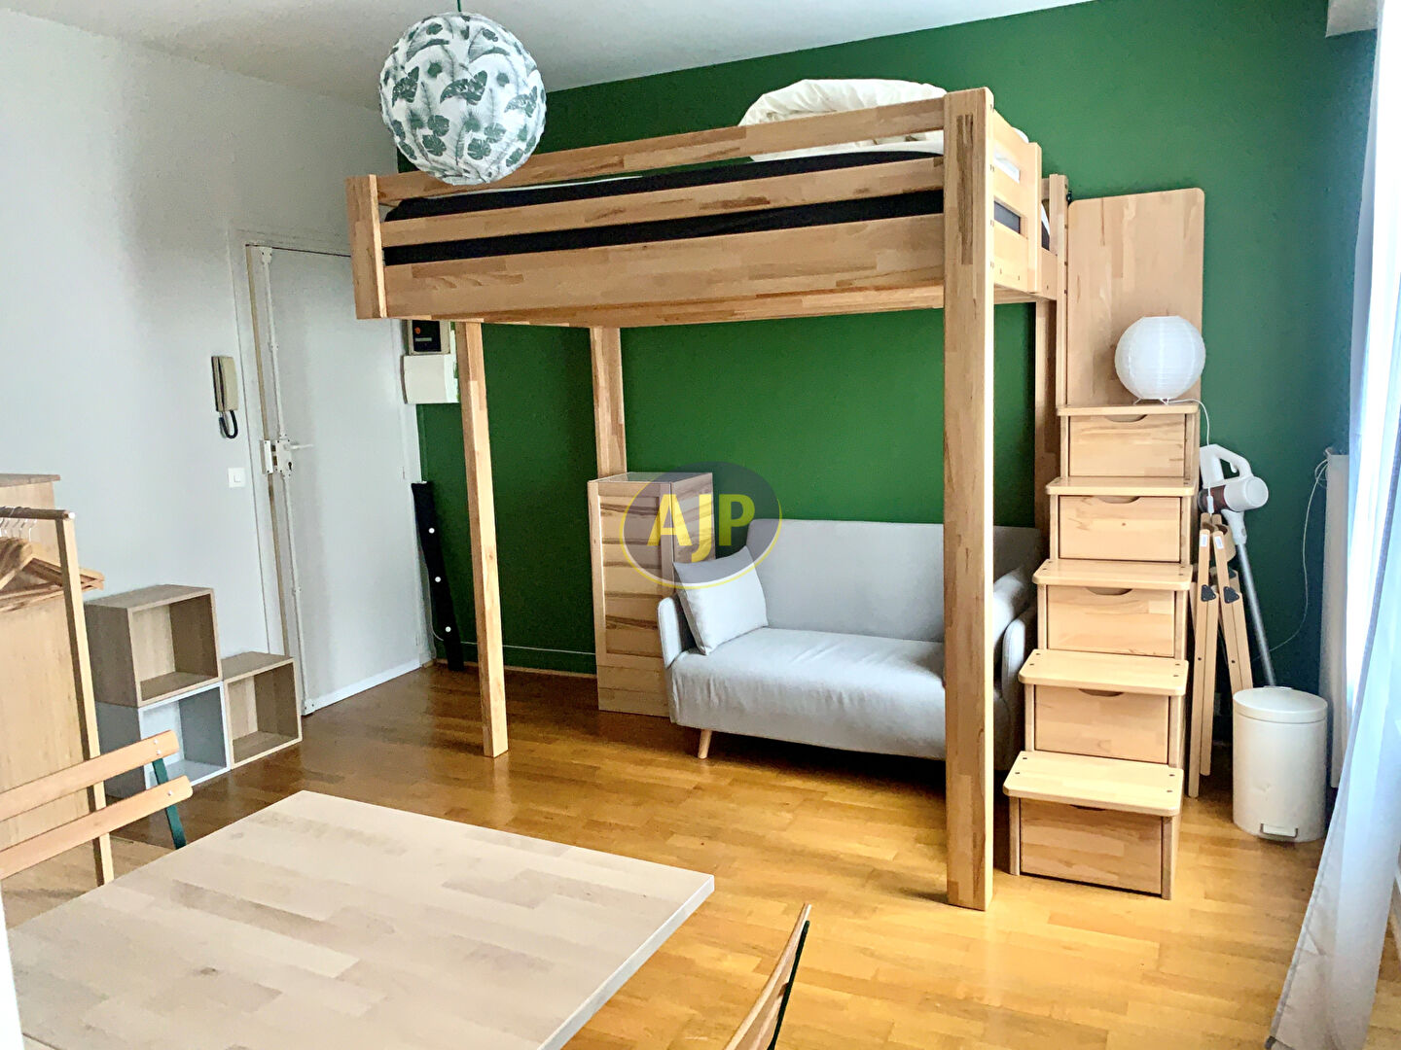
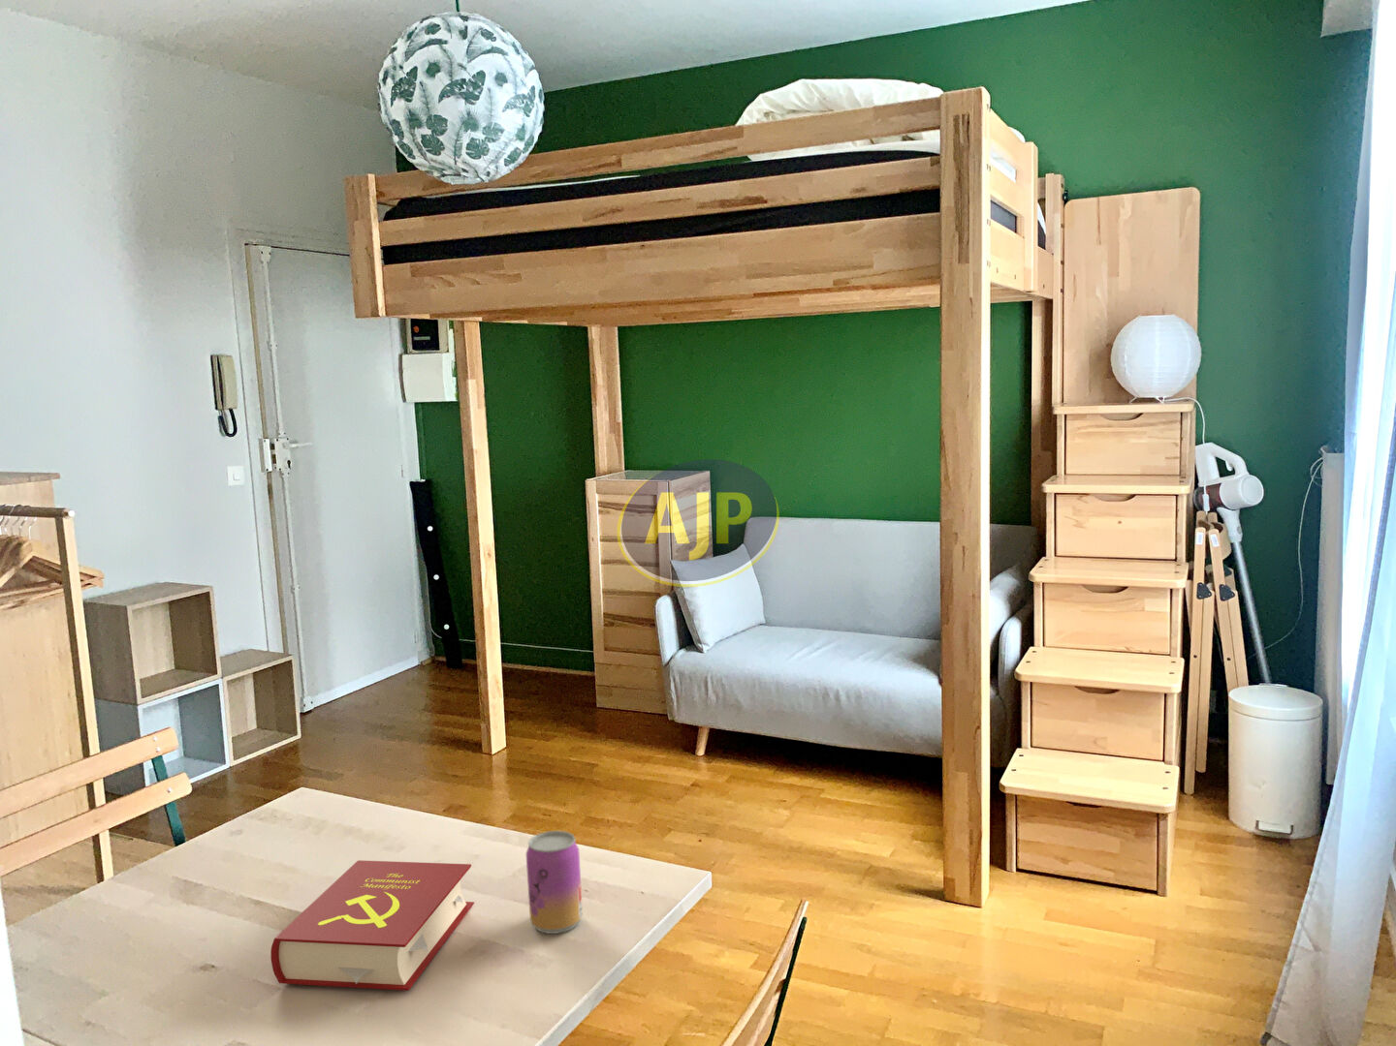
+ book (379, 920)
+ beer can (554, 881)
